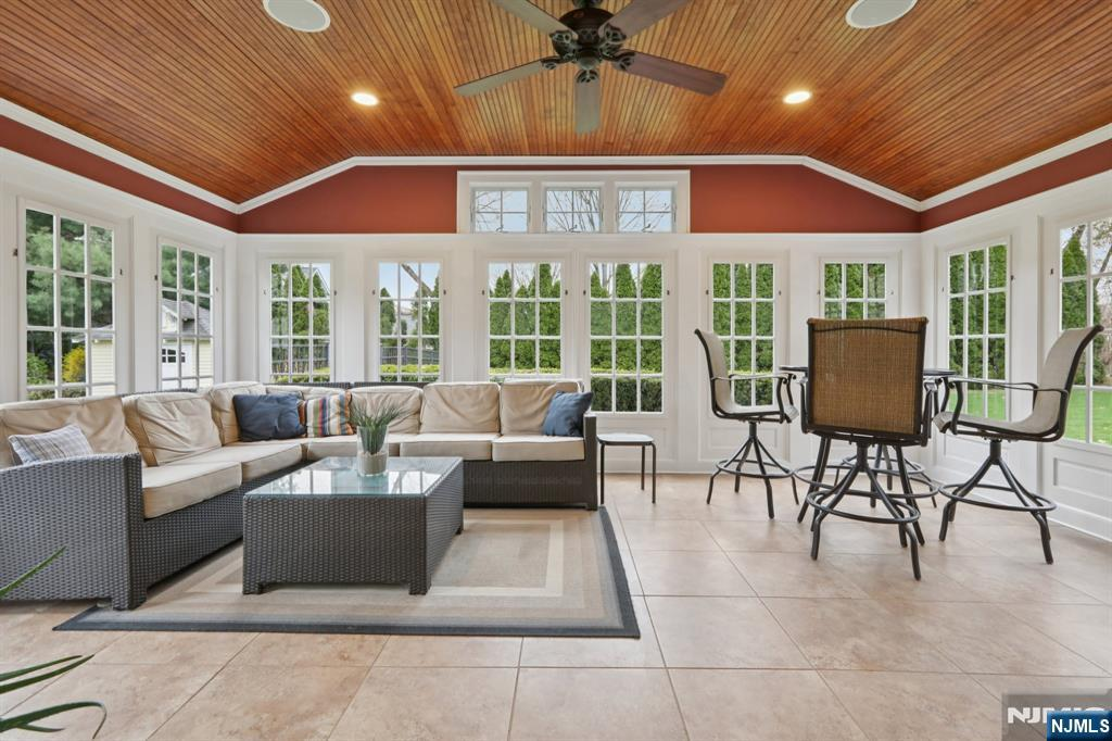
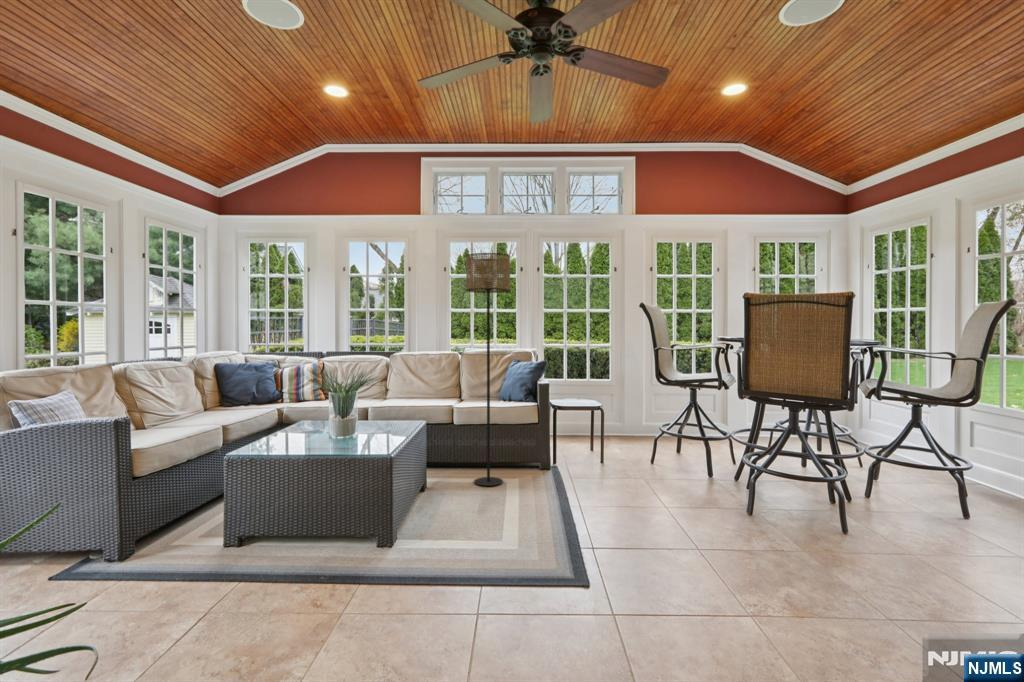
+ floor lamp (488, 369)
